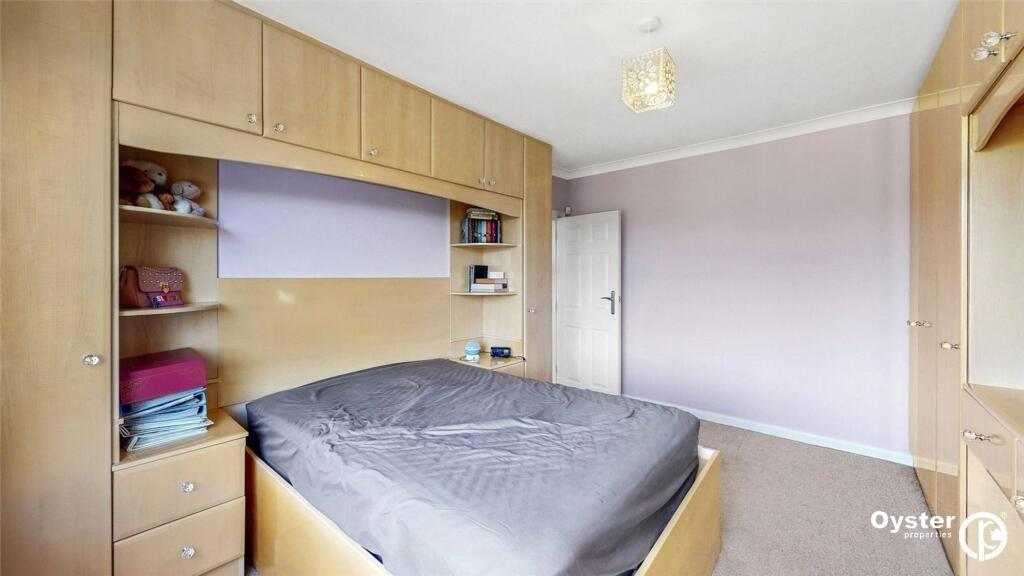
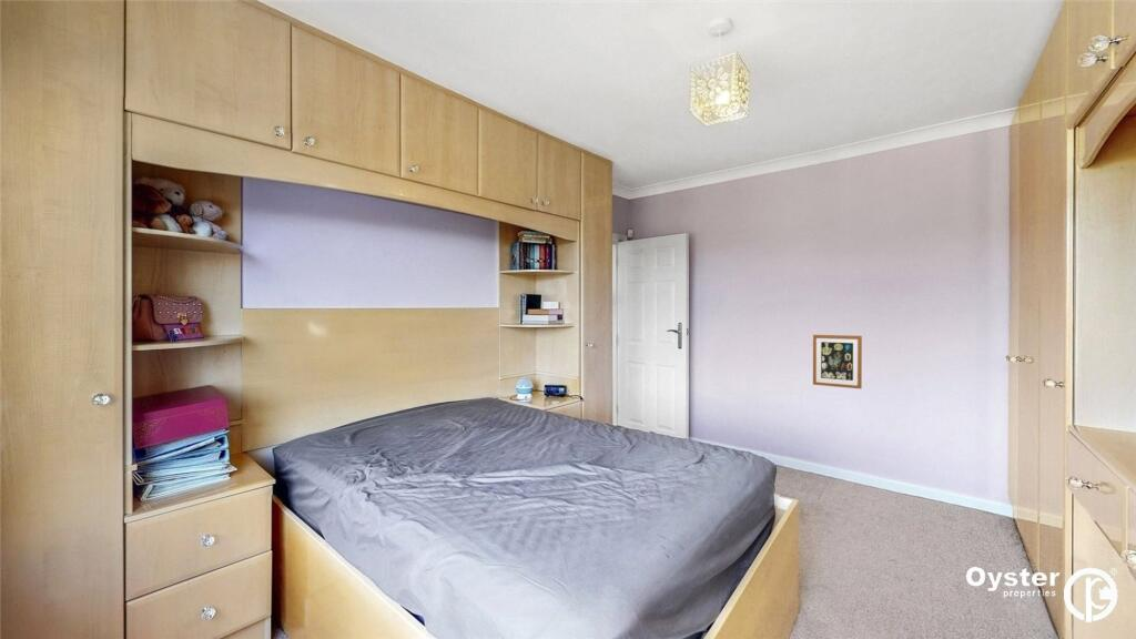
+ wall art (836, 361)
